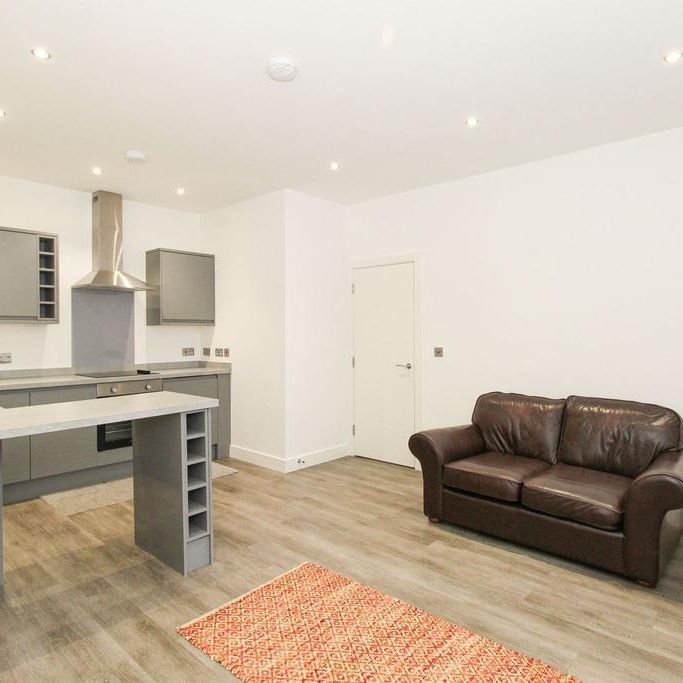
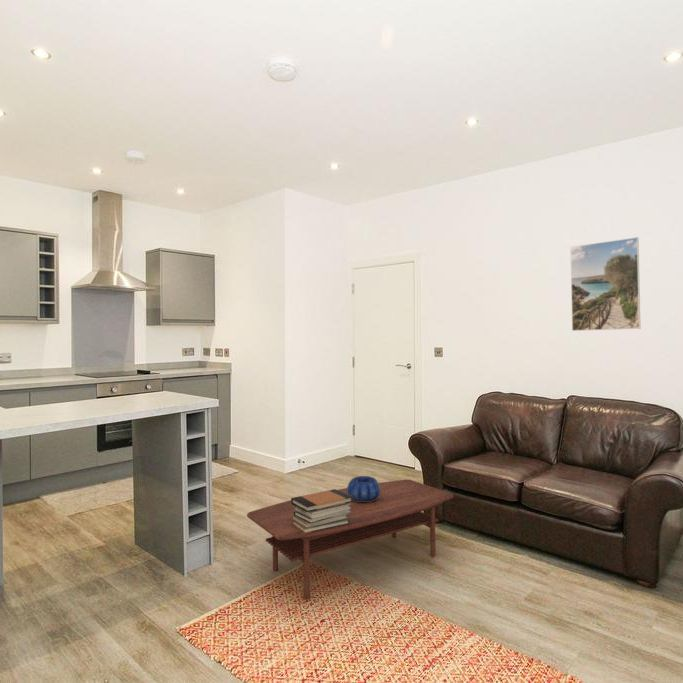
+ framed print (604, 286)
+ coffee table (356, 533)
+ decorative bowl (363, 488)
+ book stack (321, 510)
